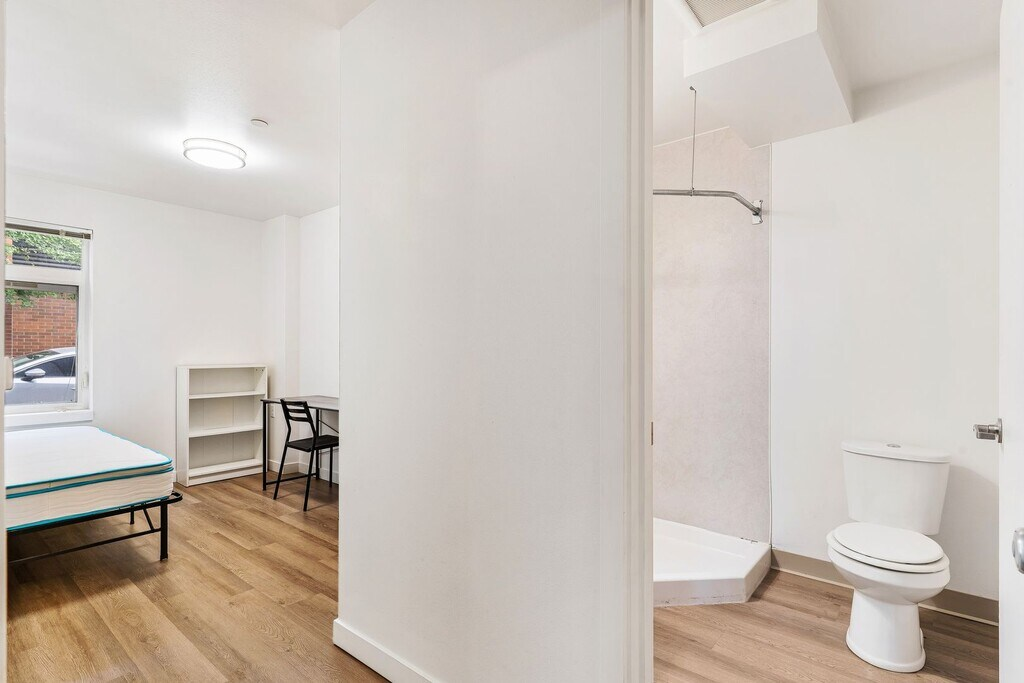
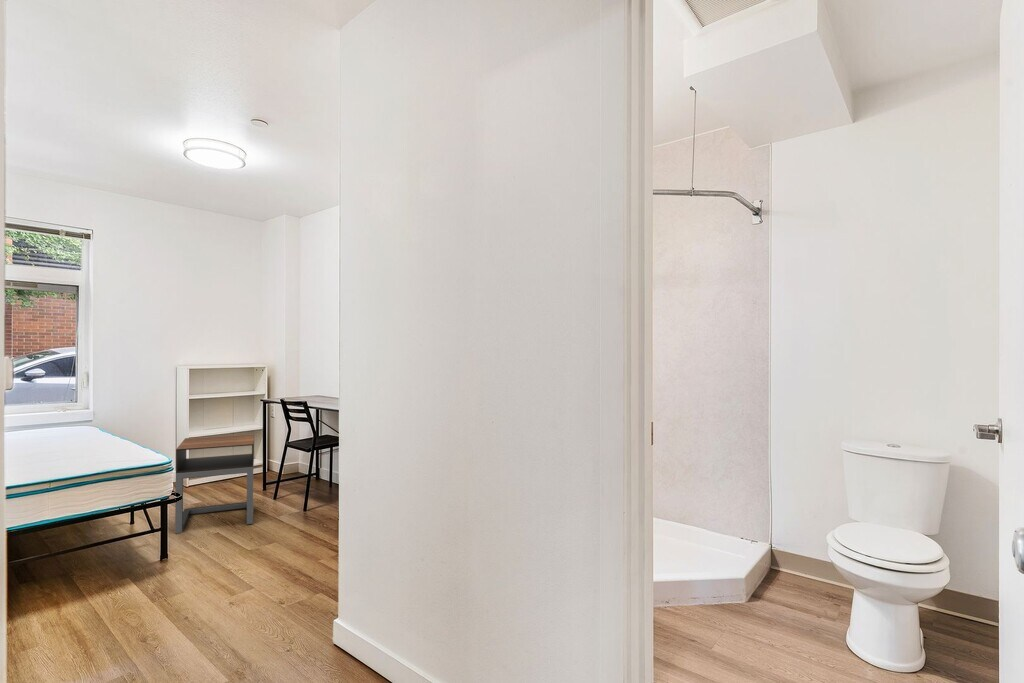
+ nightstand (217, 475)
